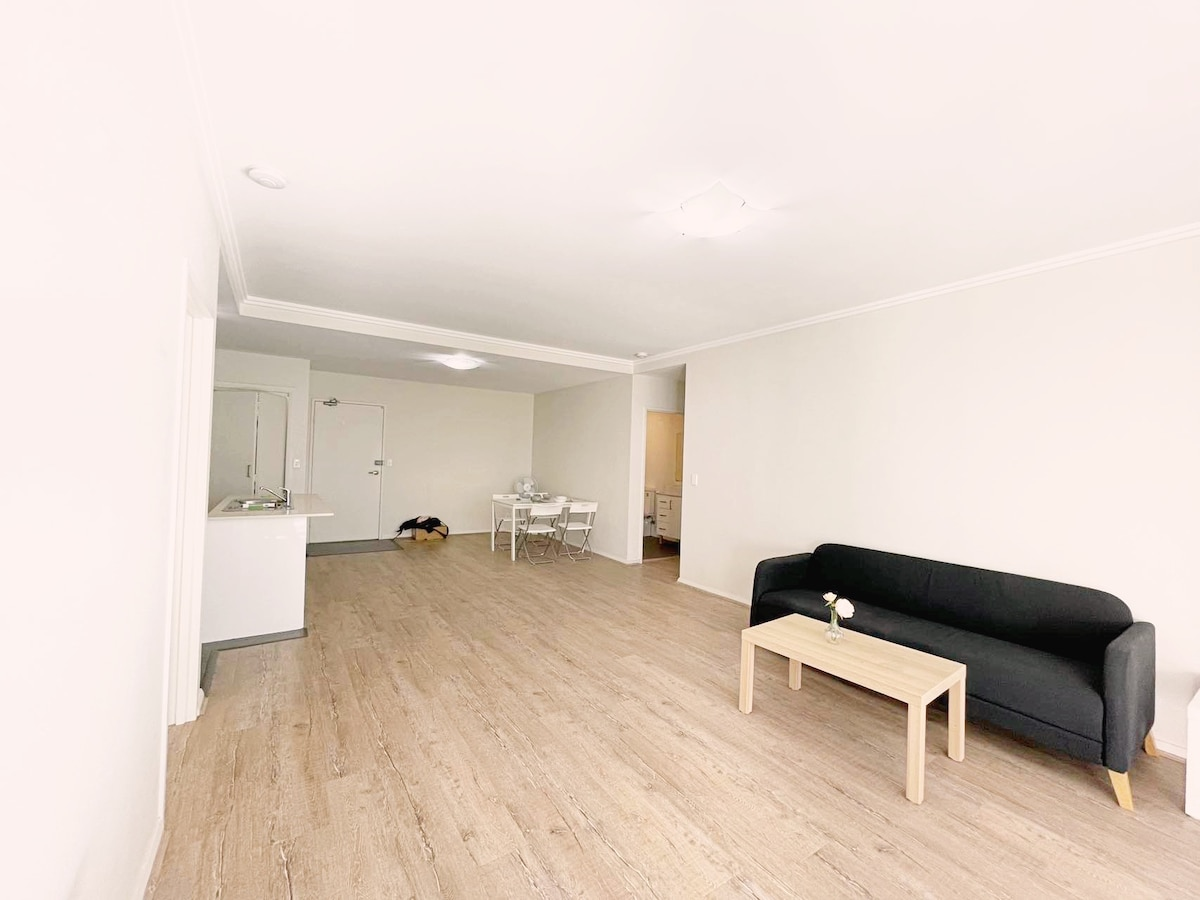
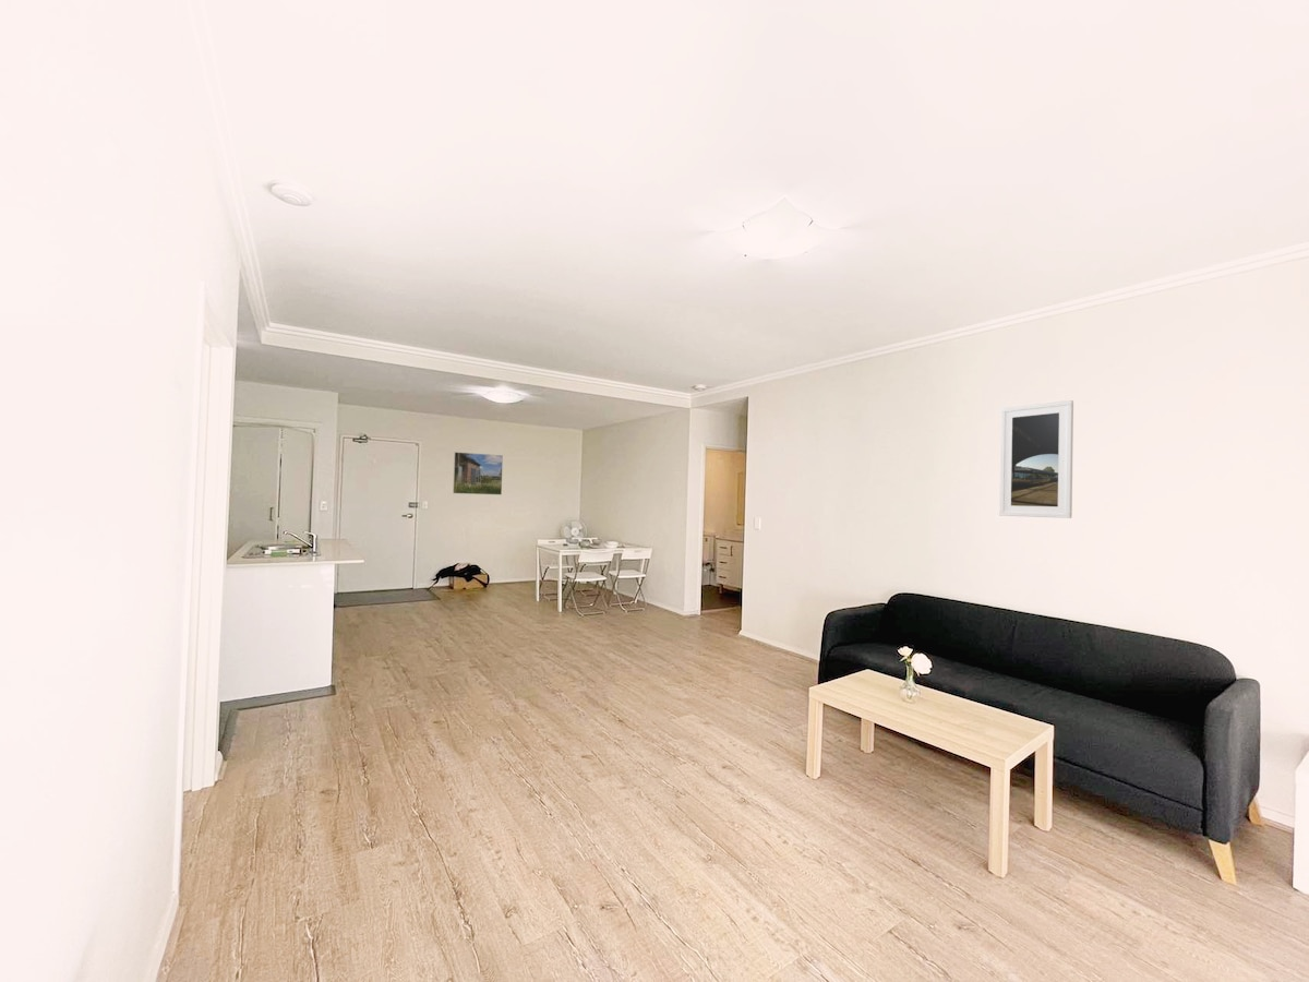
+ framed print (1034, 460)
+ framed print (478, 474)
